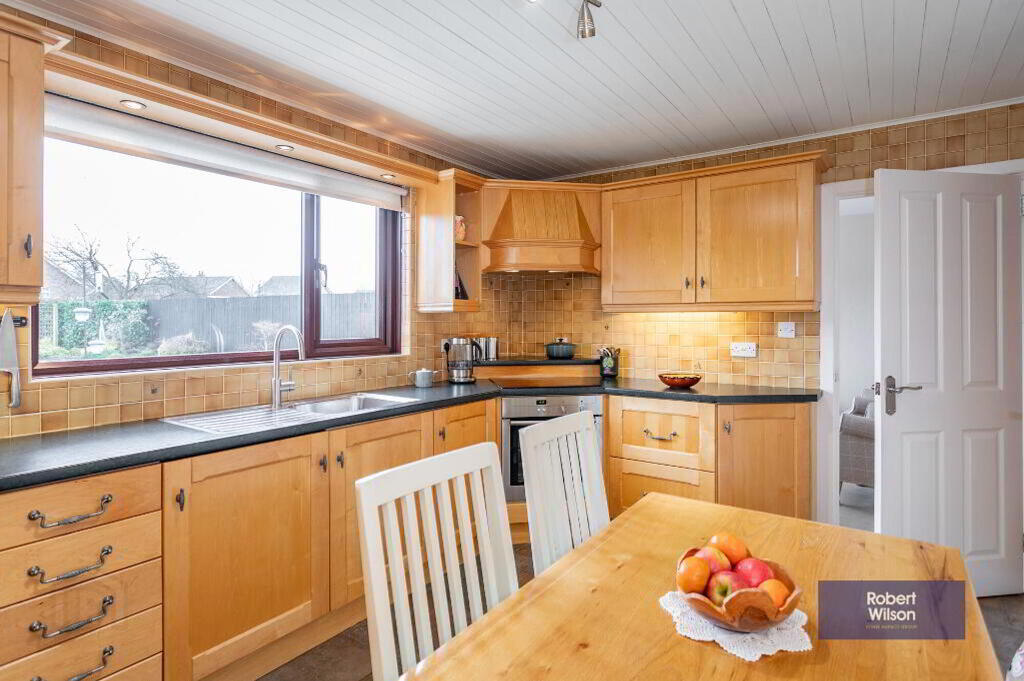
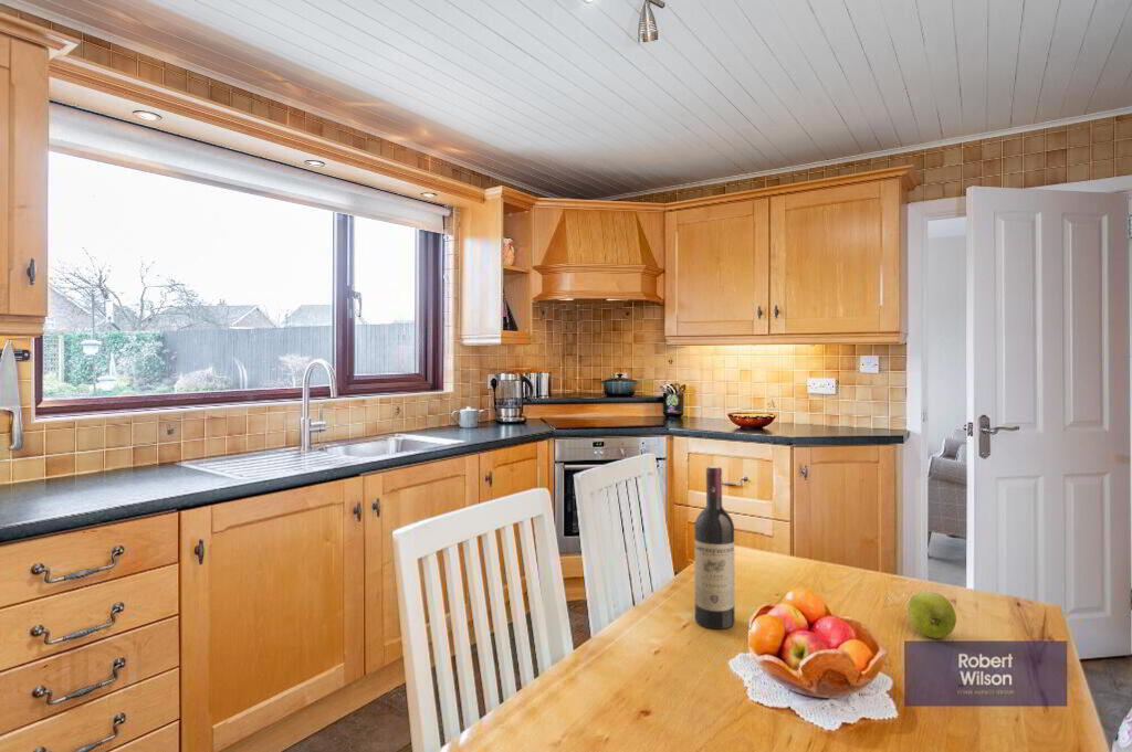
+ wine bottle (714, 544)
+ apple (931, 614)
